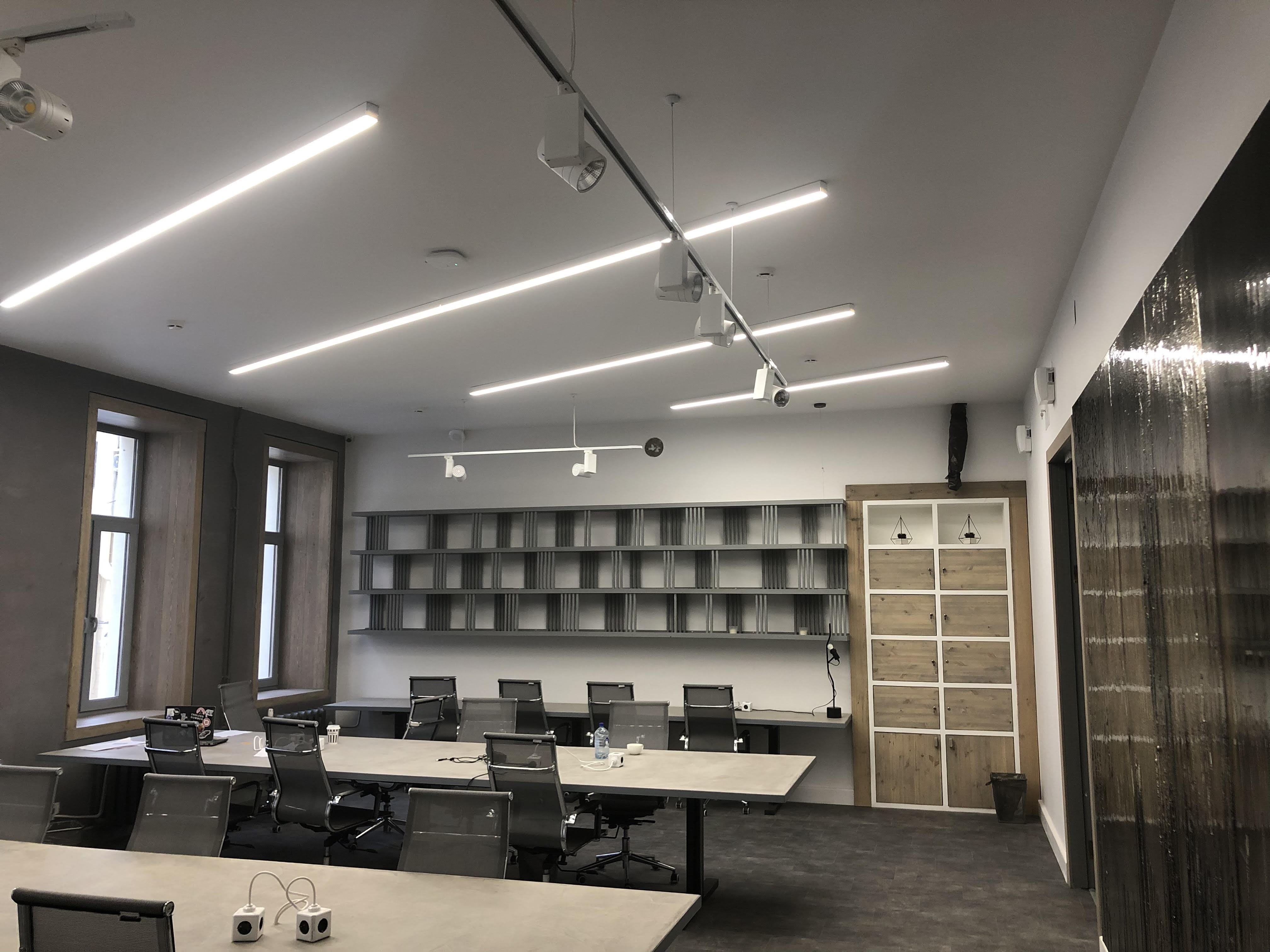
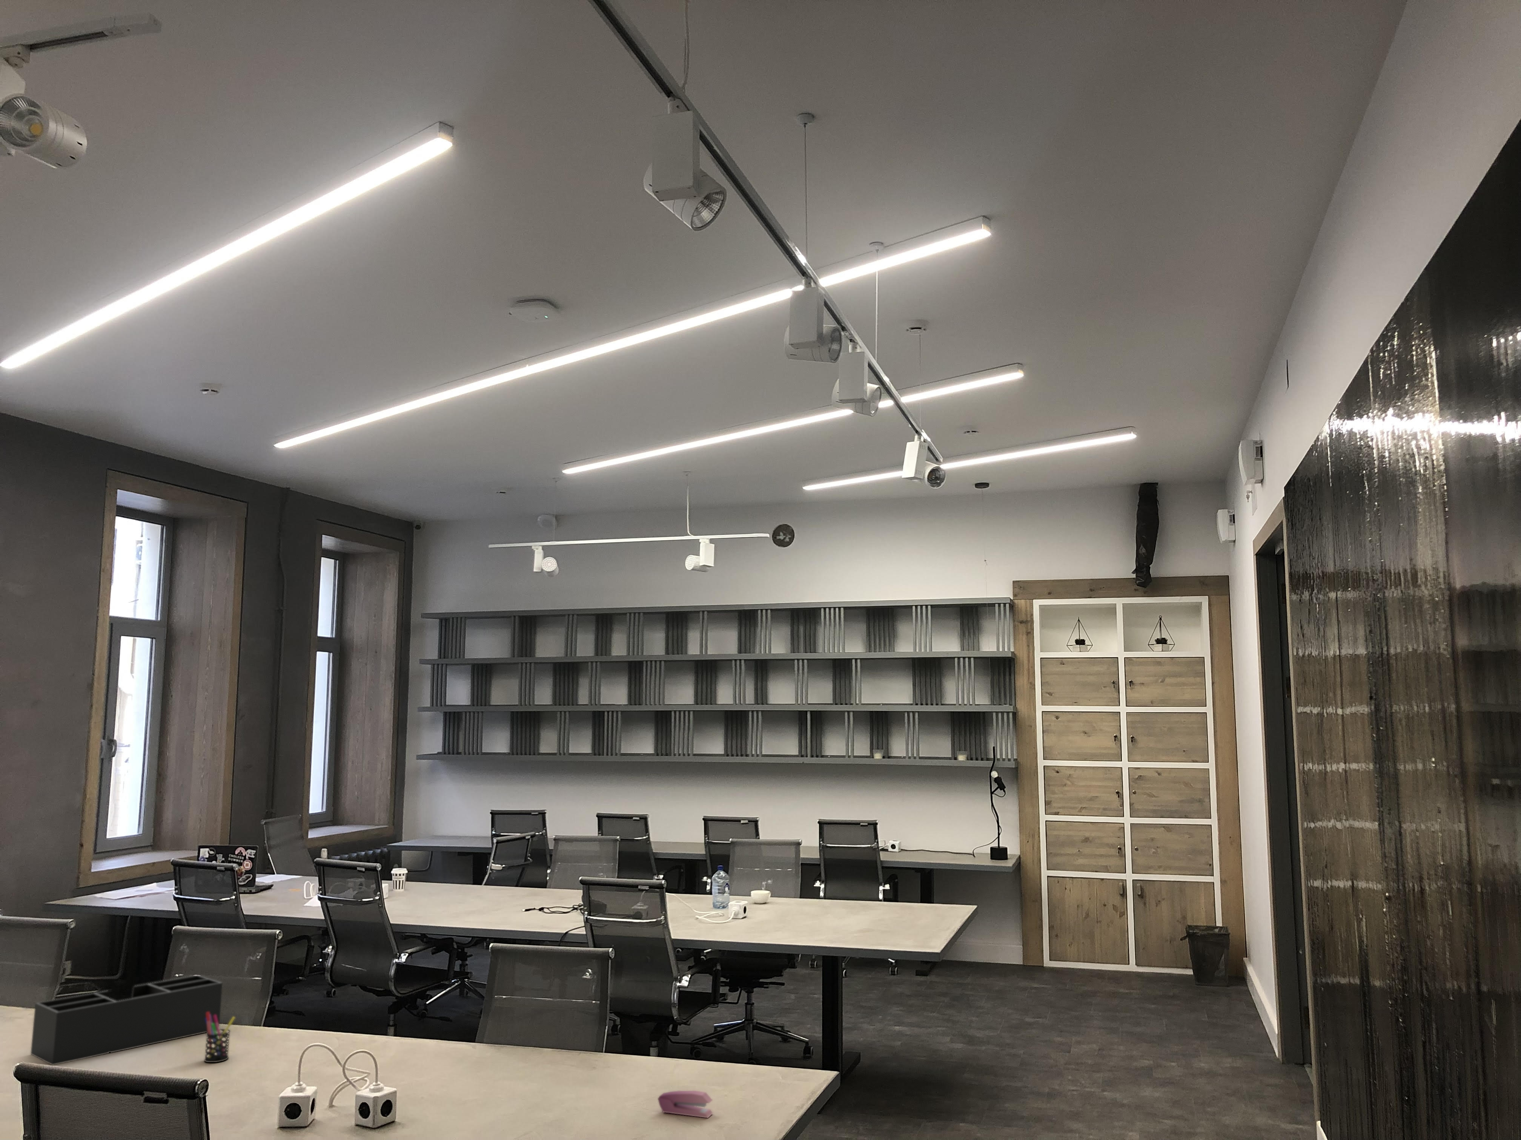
+ desk organizer (131, 1017)
+ stapler (685, 1102)
+ pen holder (216, 1036)
